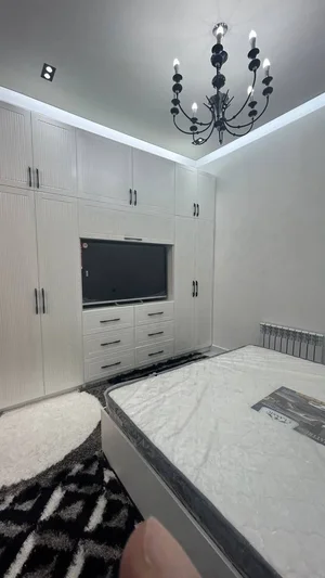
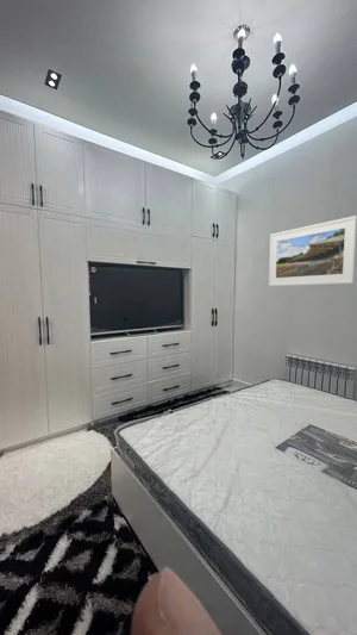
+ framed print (306, 255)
